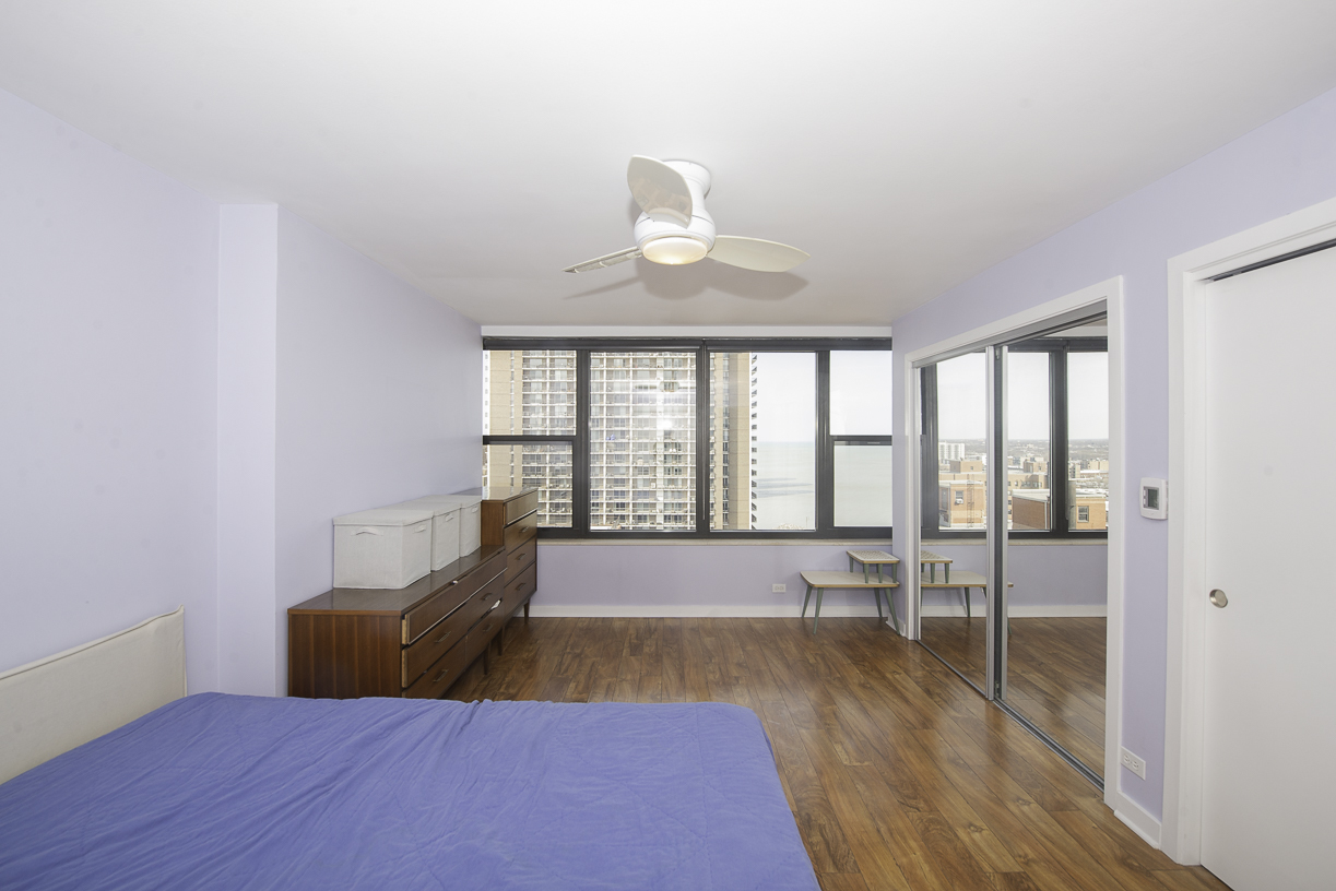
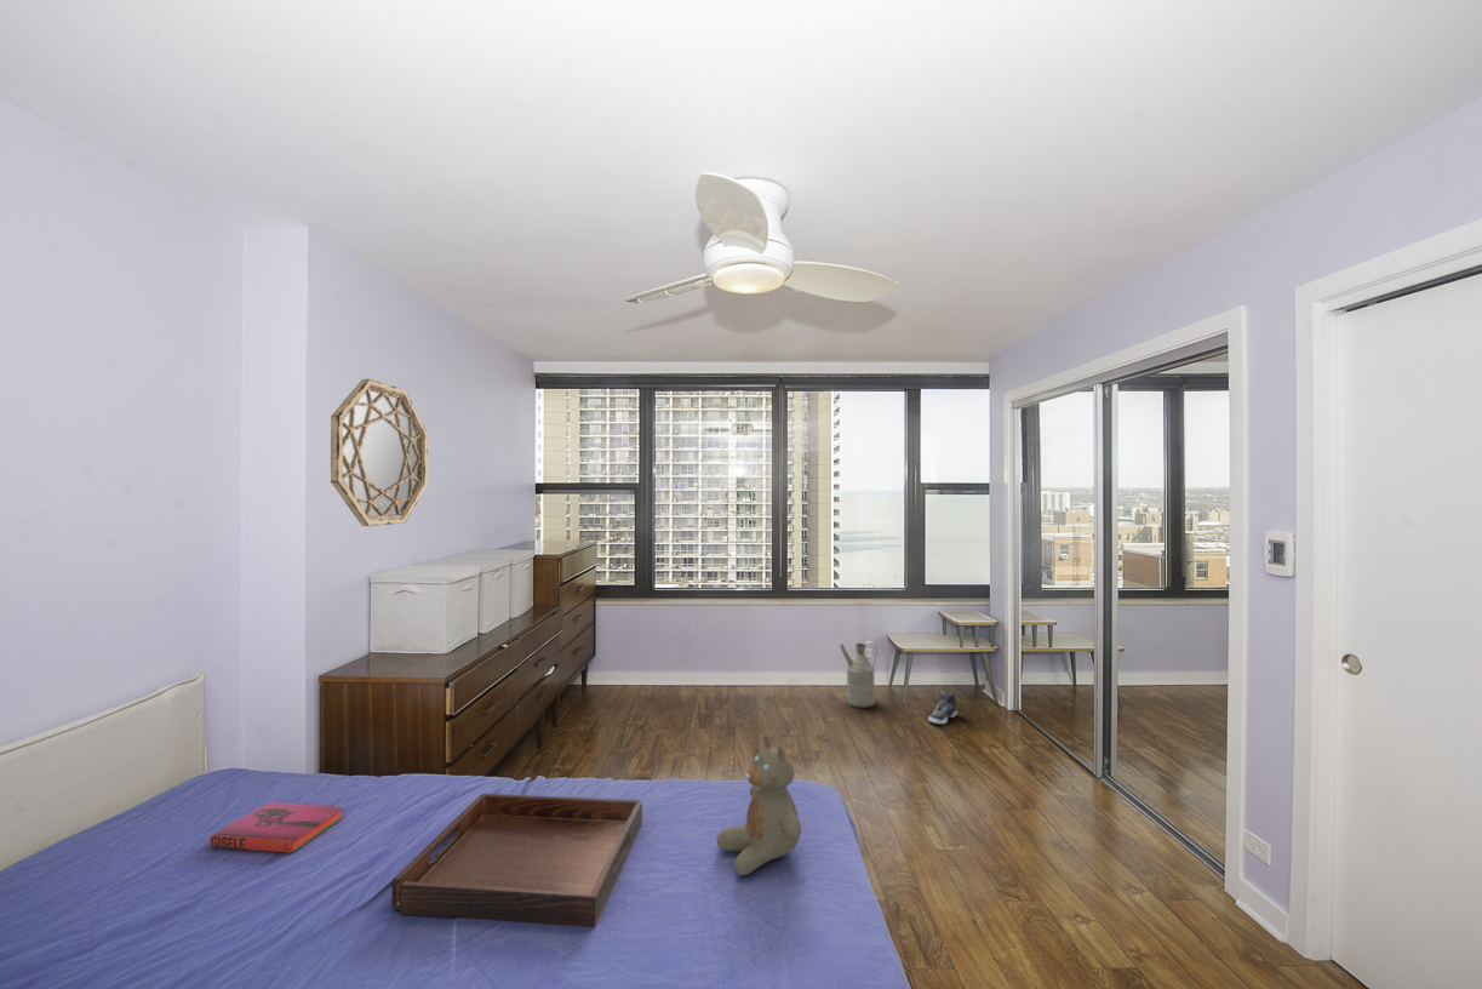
+ serving tray (530, 850)
+ watering can (858, 671)
+ teddy bear (759, 799)
+ home mirror (384, 455)
+ hardback book (279, 825)
+ sneaker (942, 705)
